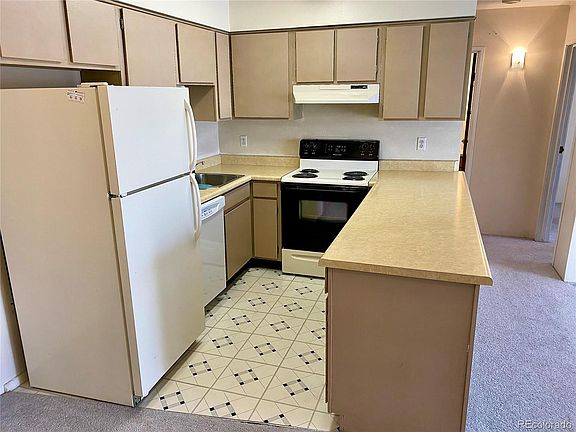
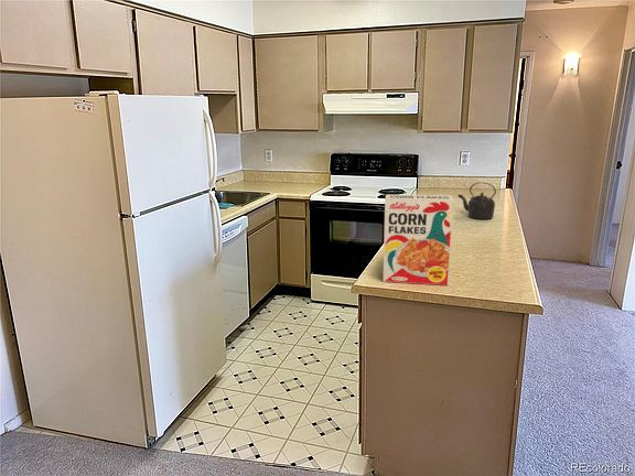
+ kettle (475, 198)
+ cereal box (417, 238)
